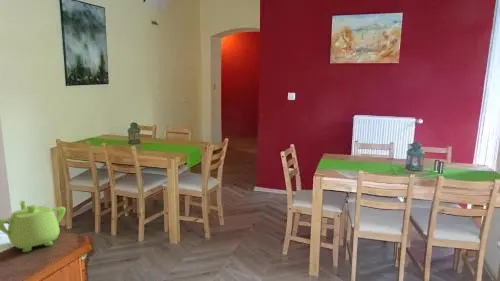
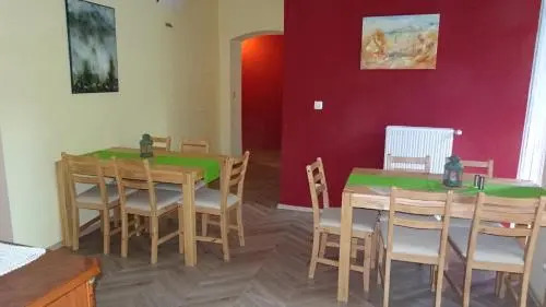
- teapot (31, 223)
